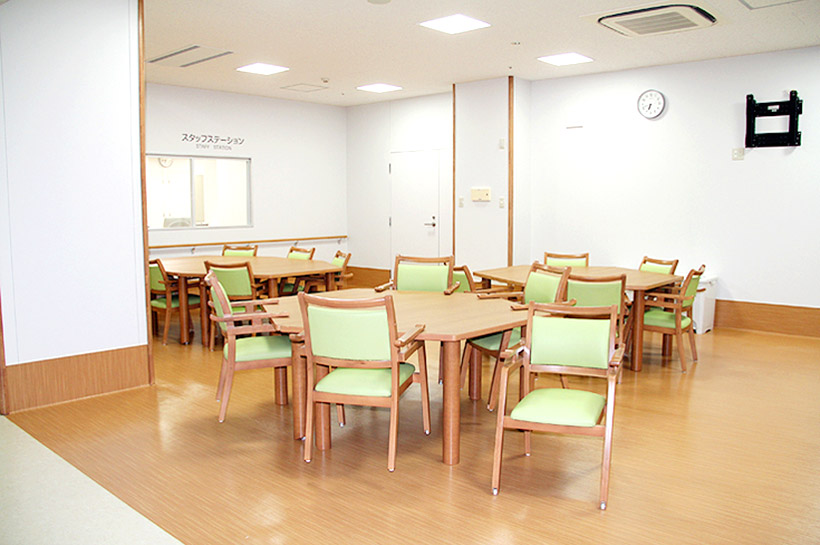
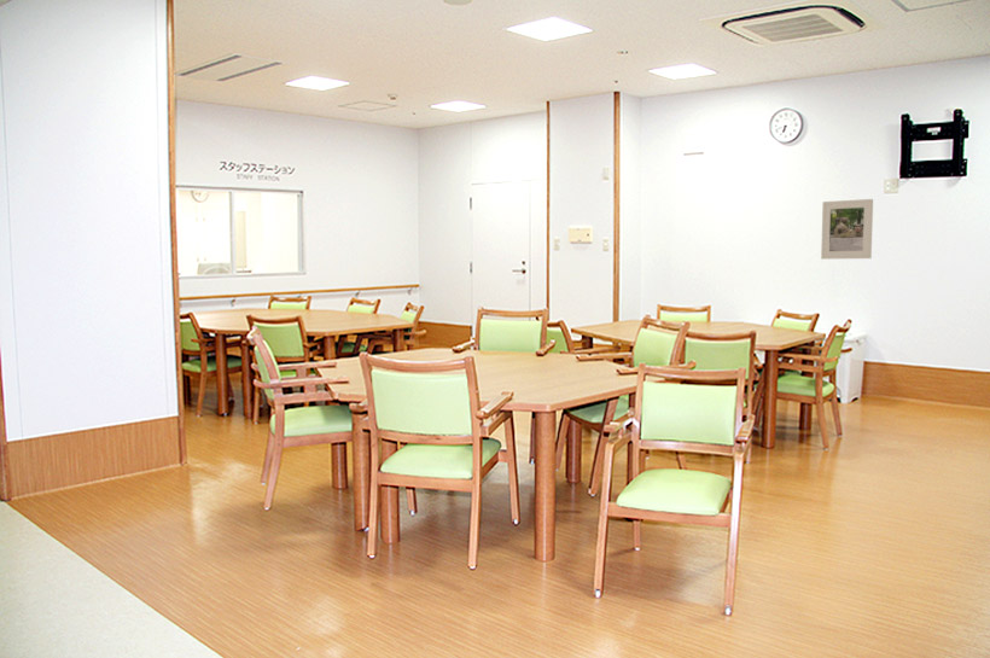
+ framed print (846, 229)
